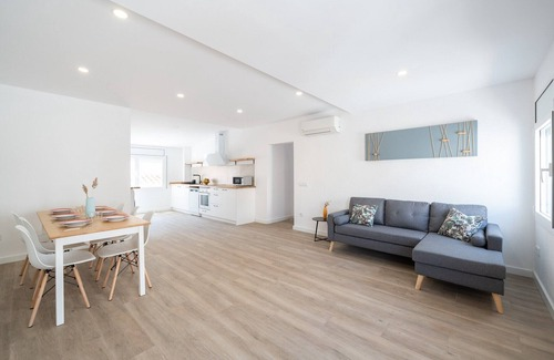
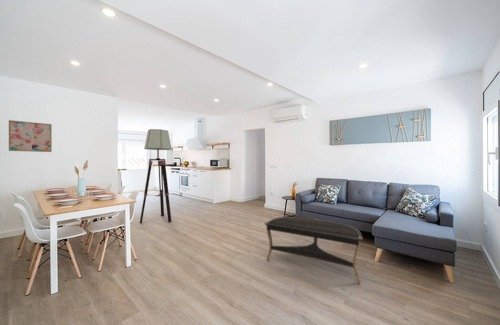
+ floor lamp (159, 175)
+ wall art (31, 136)
+ coffee table (312, 243)
